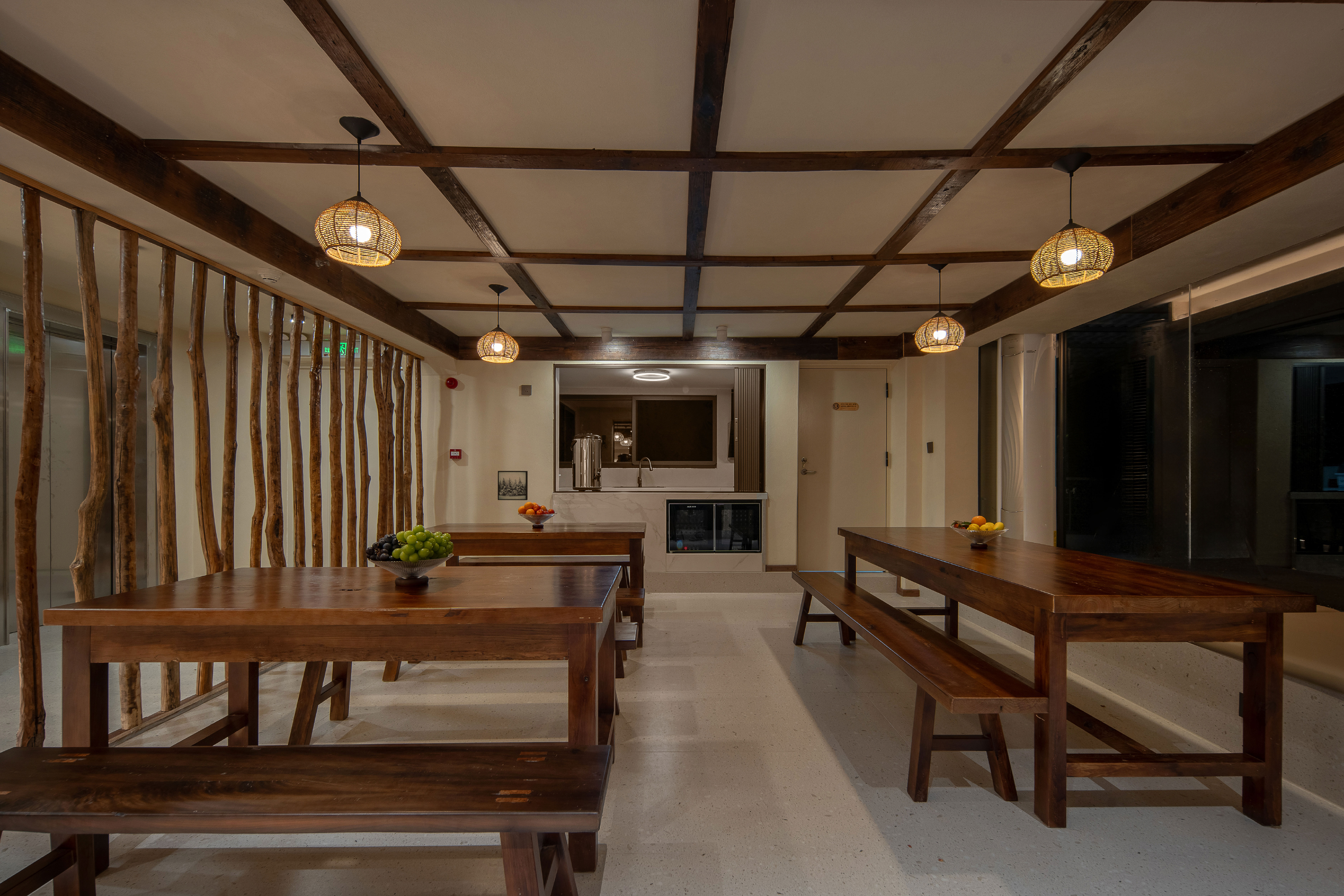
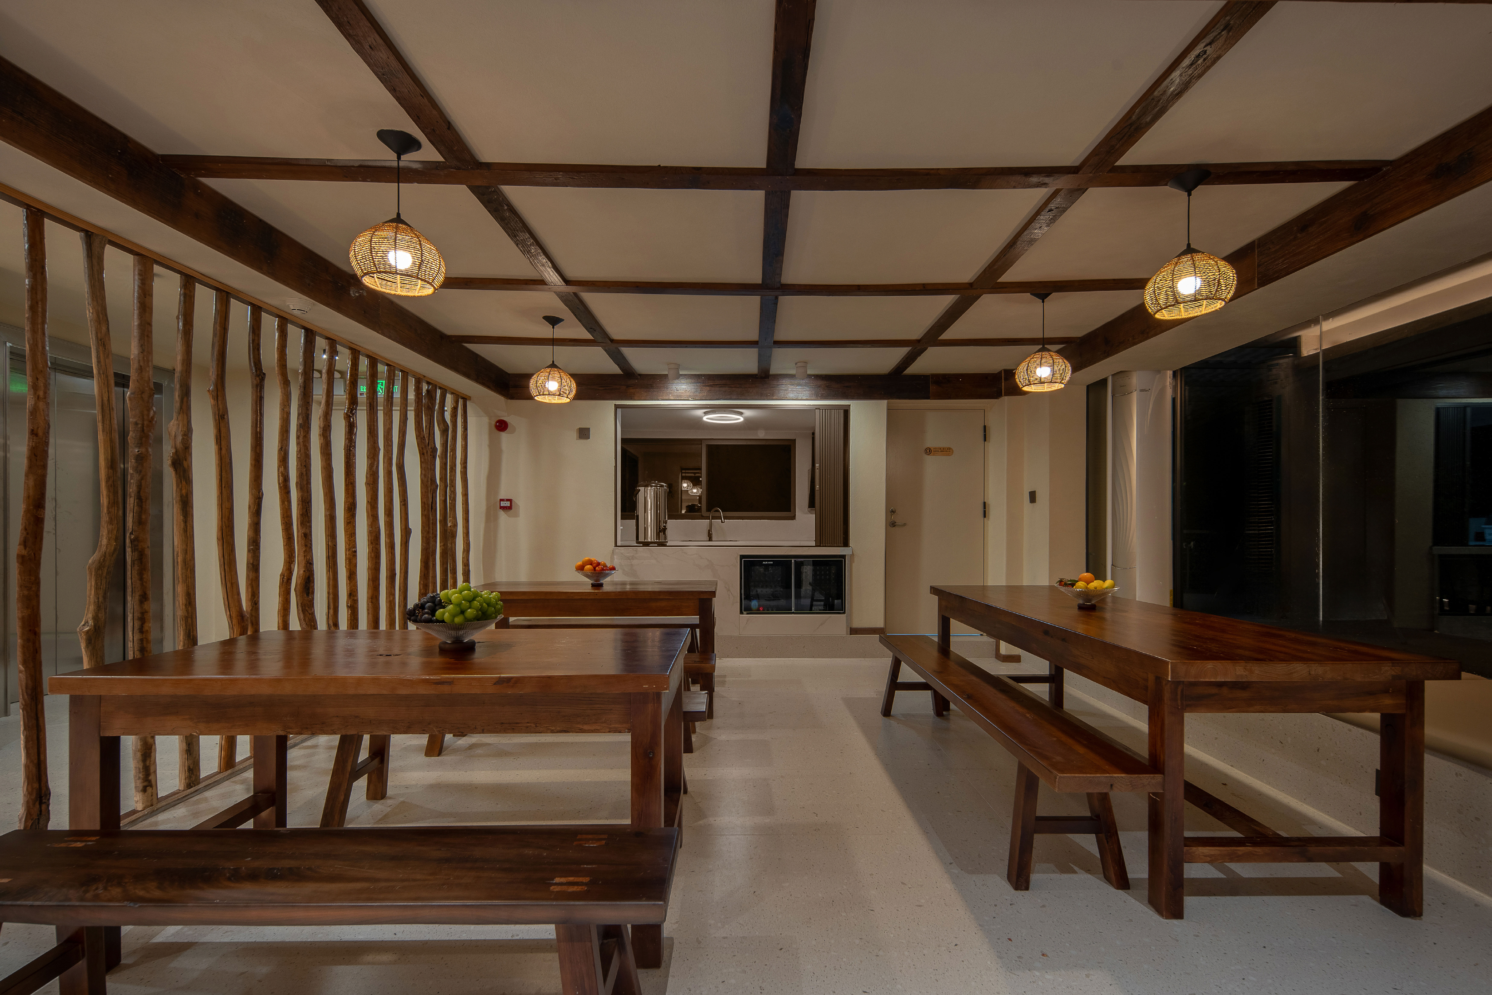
- wall art (513, 485)
